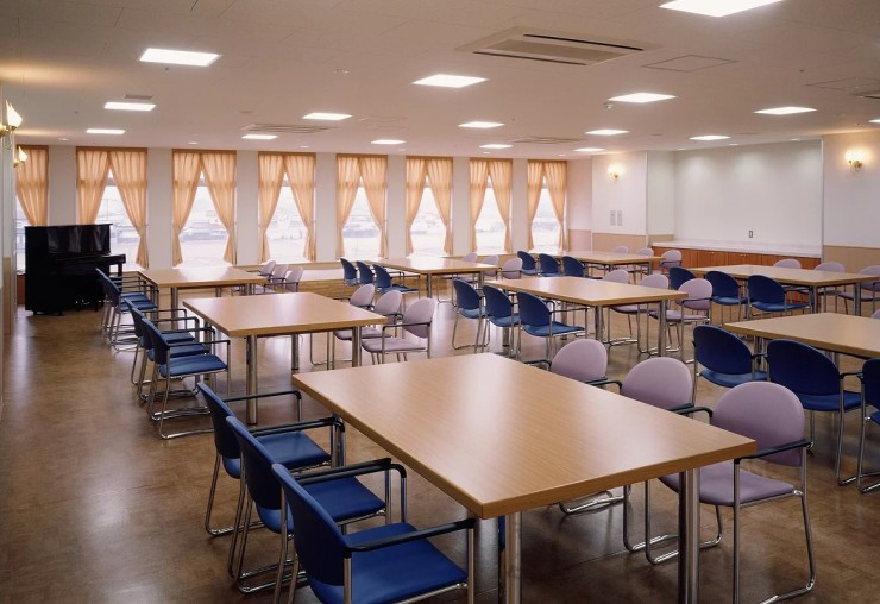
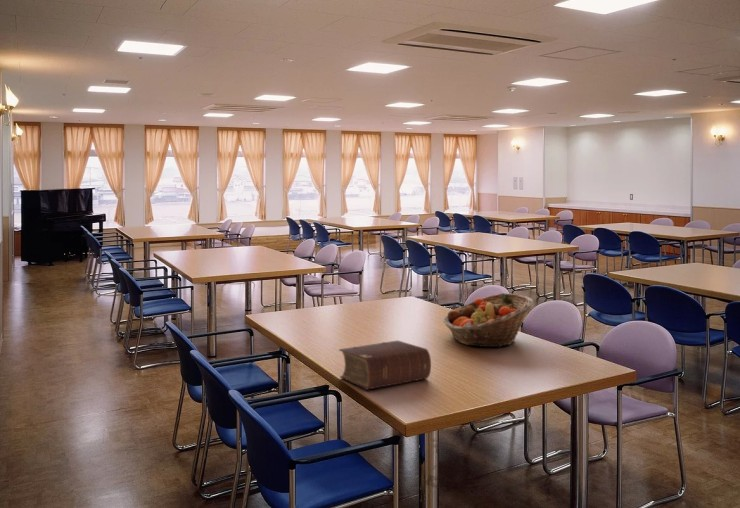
+ bible (384, 363)
+ fruit basket (487, 318)
